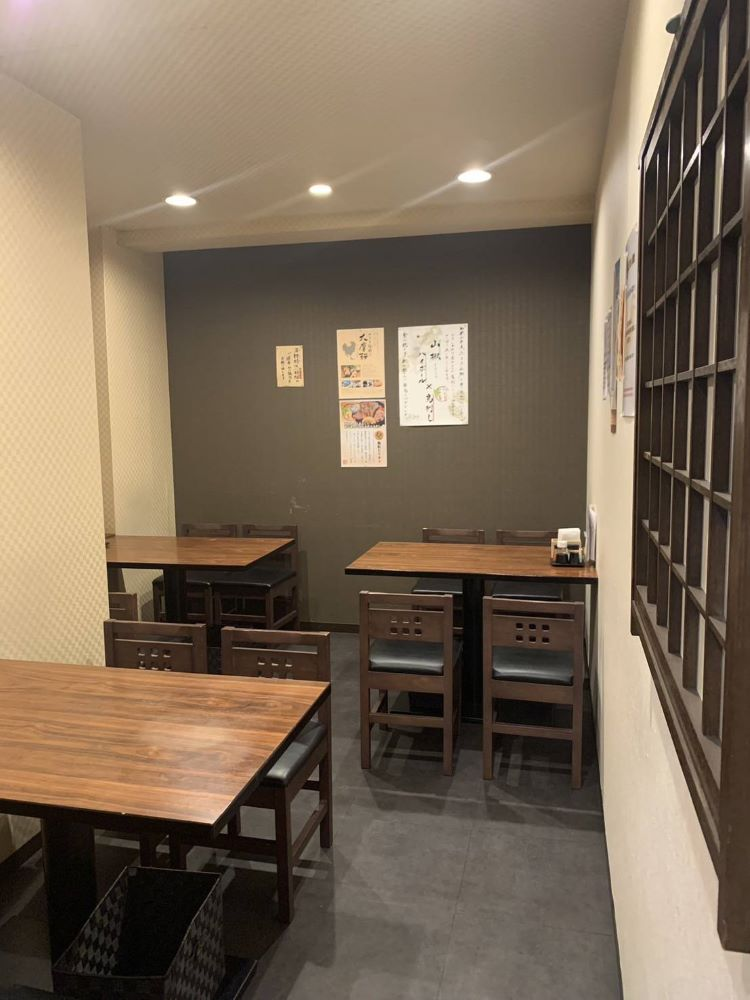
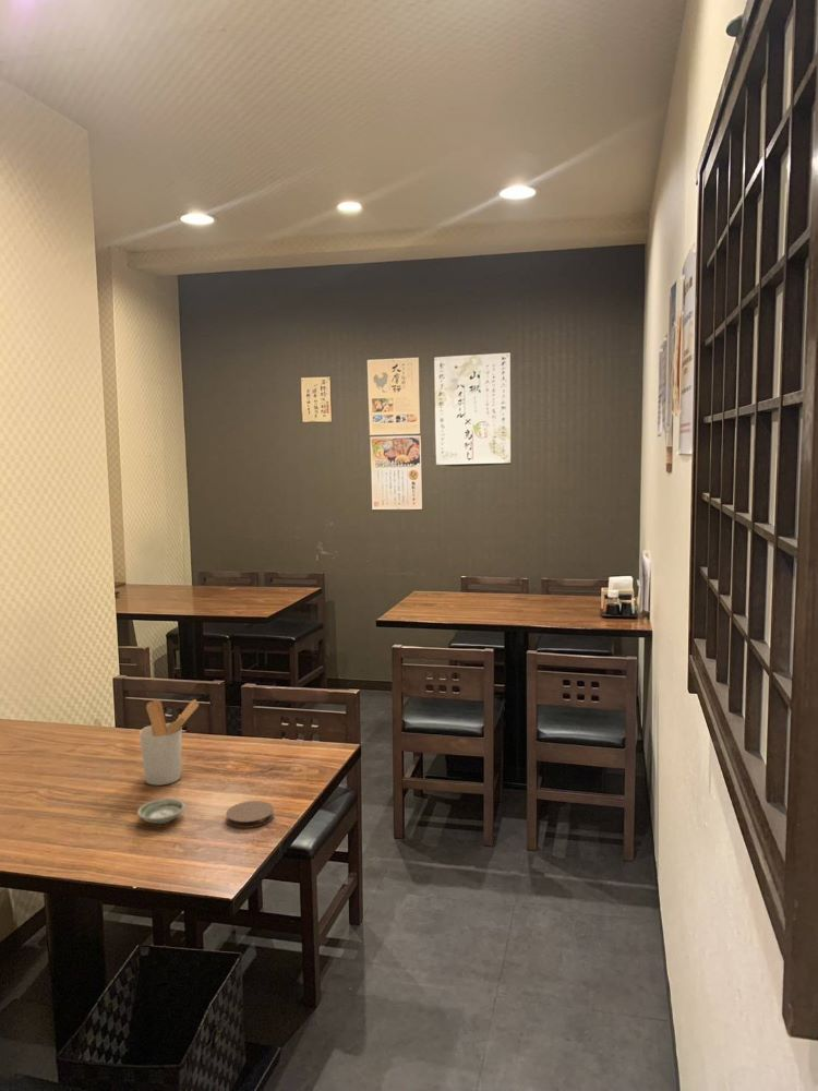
+ saucer (161, 813)
+ utensil holder (171, 740)
+ coaster (250, 814)
